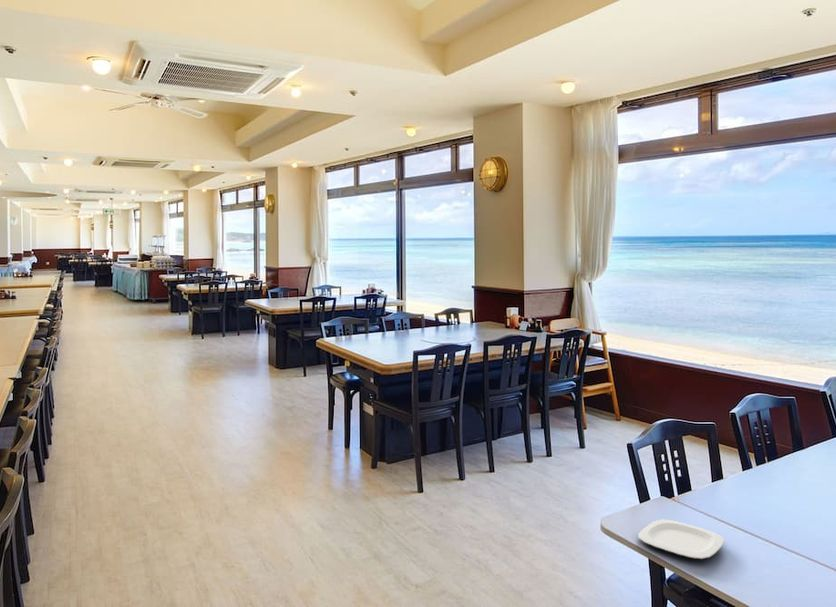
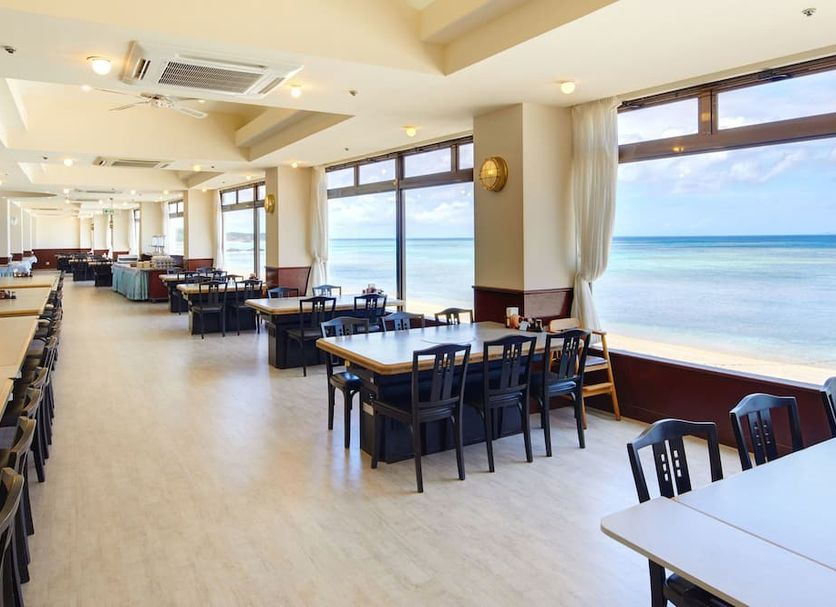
- plate (680, 540)
